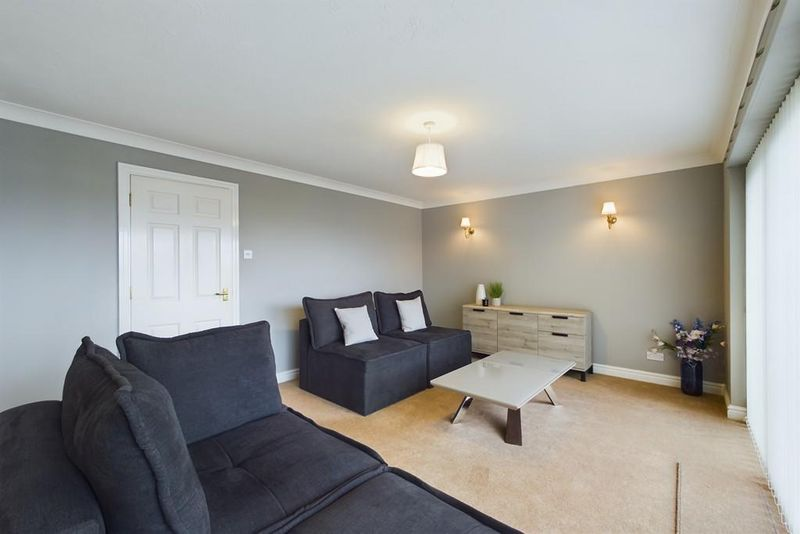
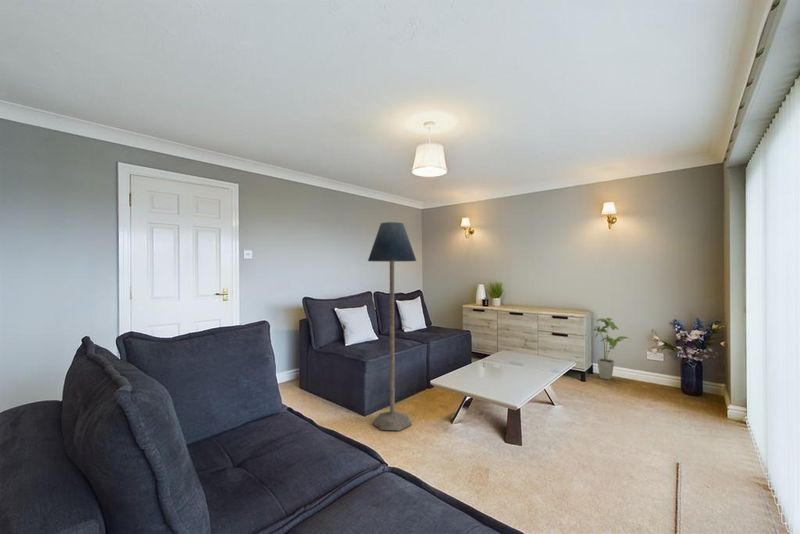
+ floor lamp (392, 322)
+ house plant (610, 348)
